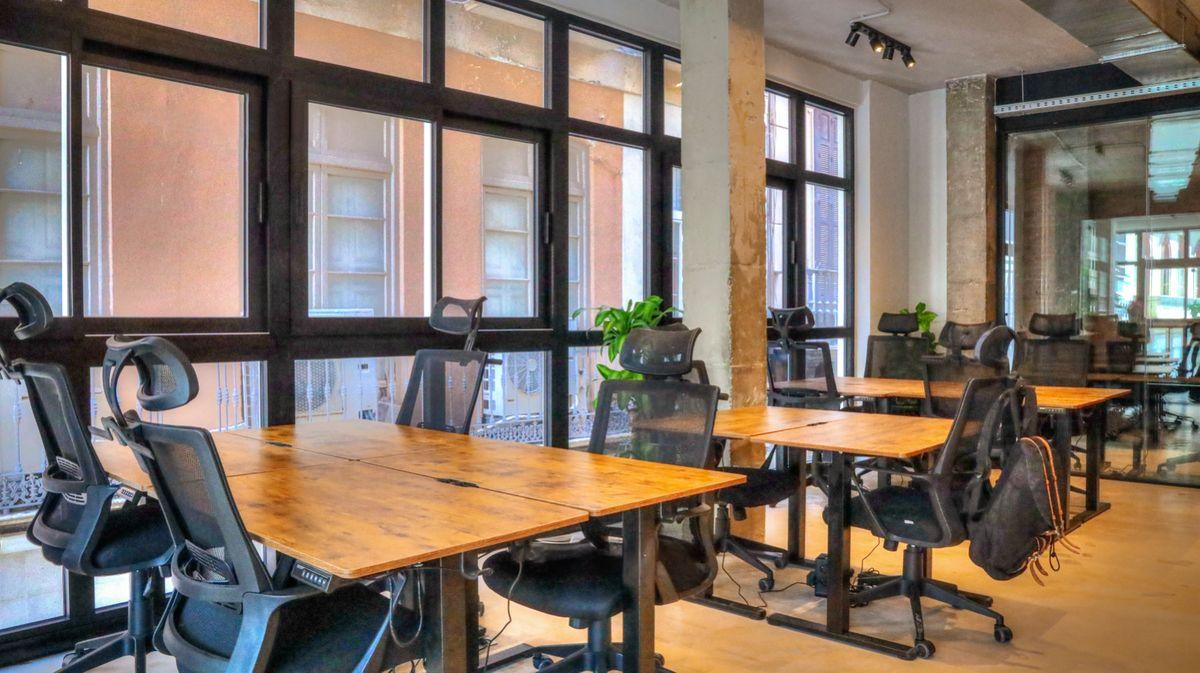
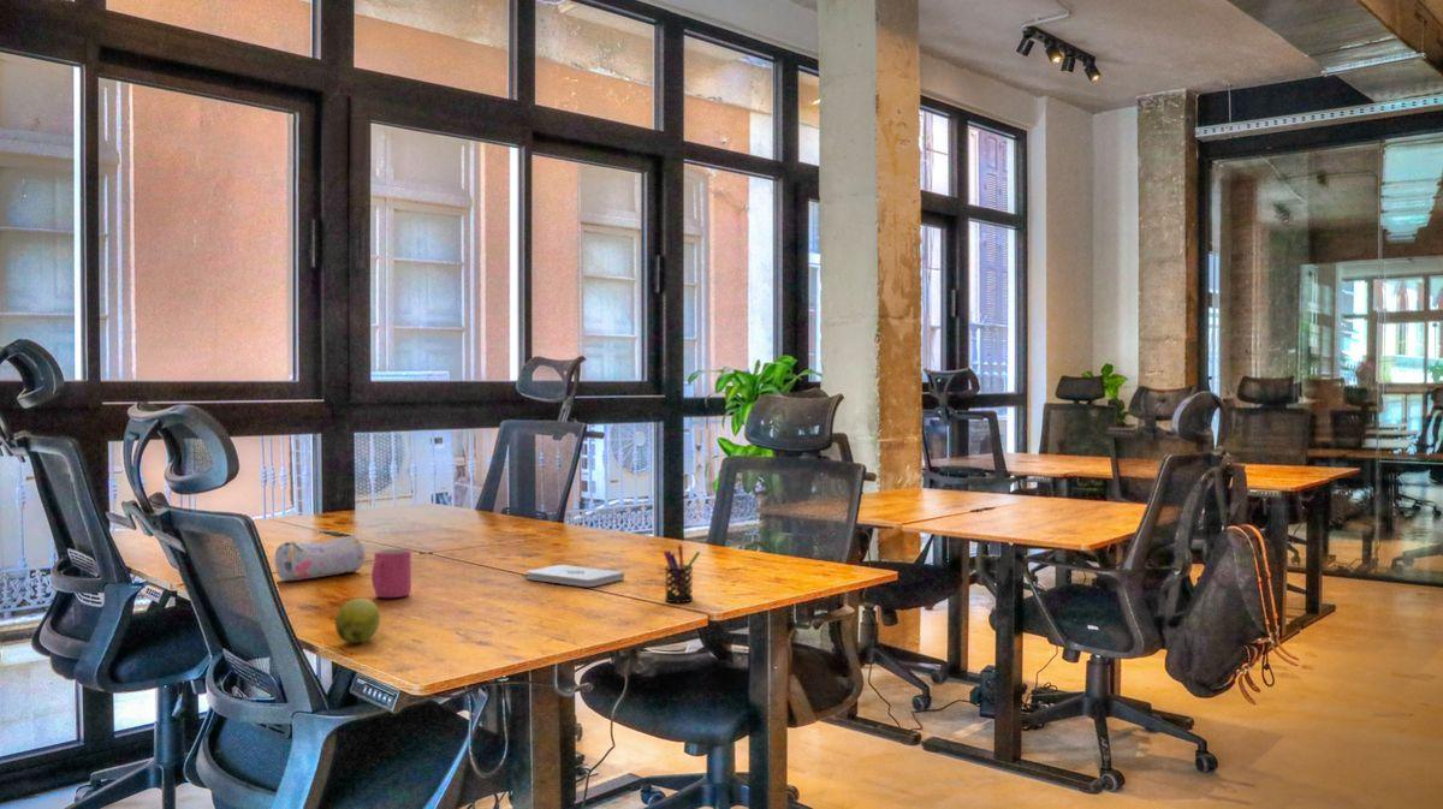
+ apple (357, 620)
+ mug (388, 575)
+ pen holder (682, 571)
+ notepad (574, 575)
+ pencil case (320, 557)
